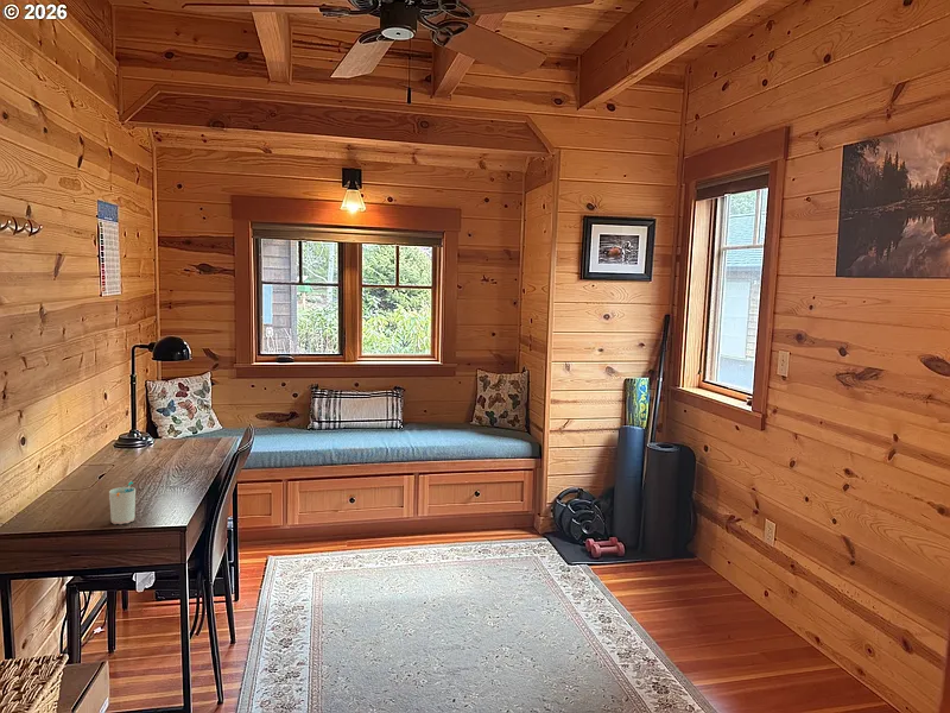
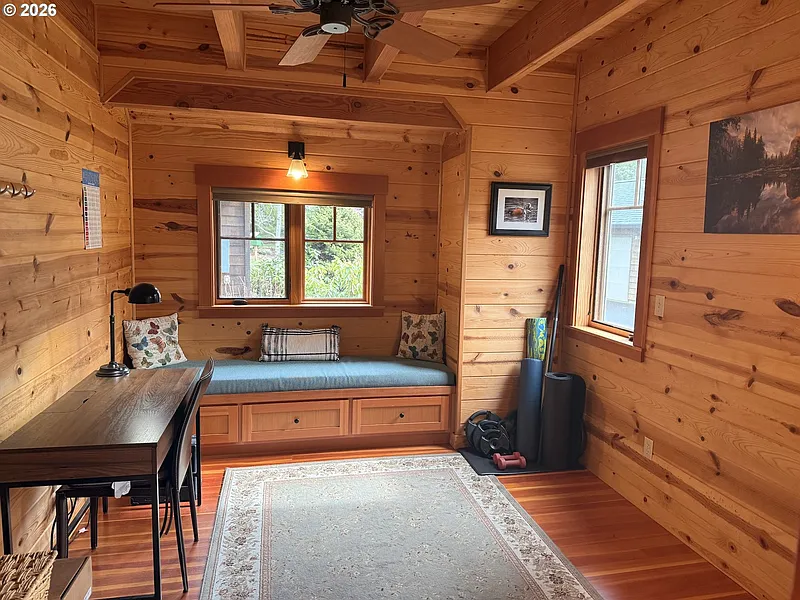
- cup (122, 501)
